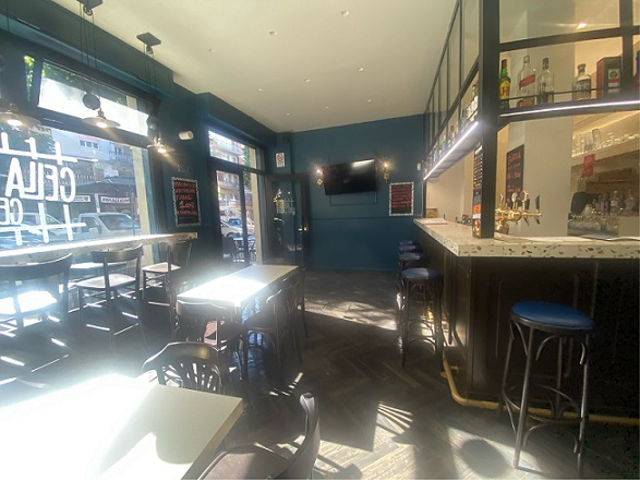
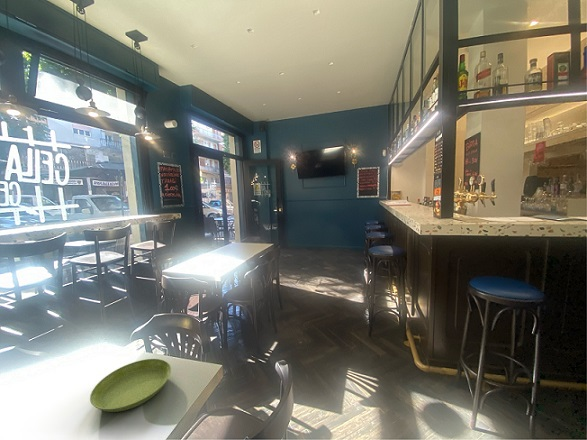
+ saucer (133, 385)
